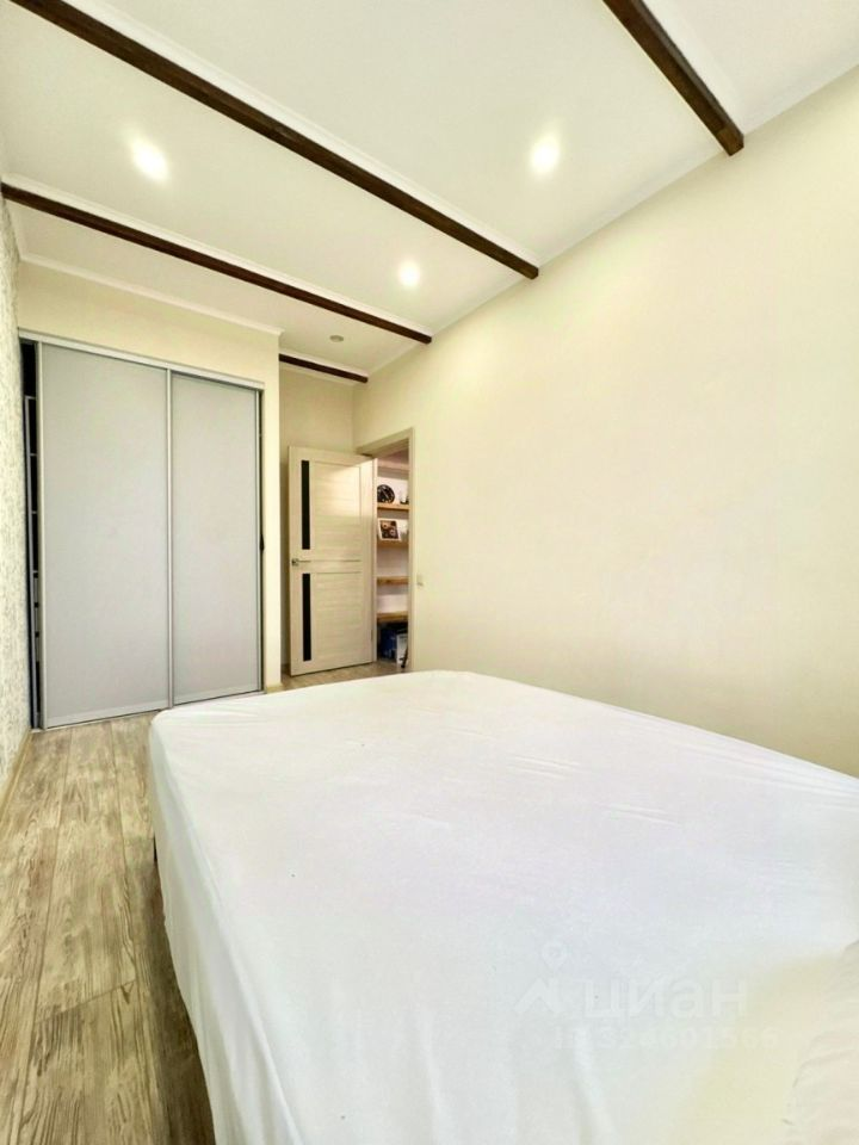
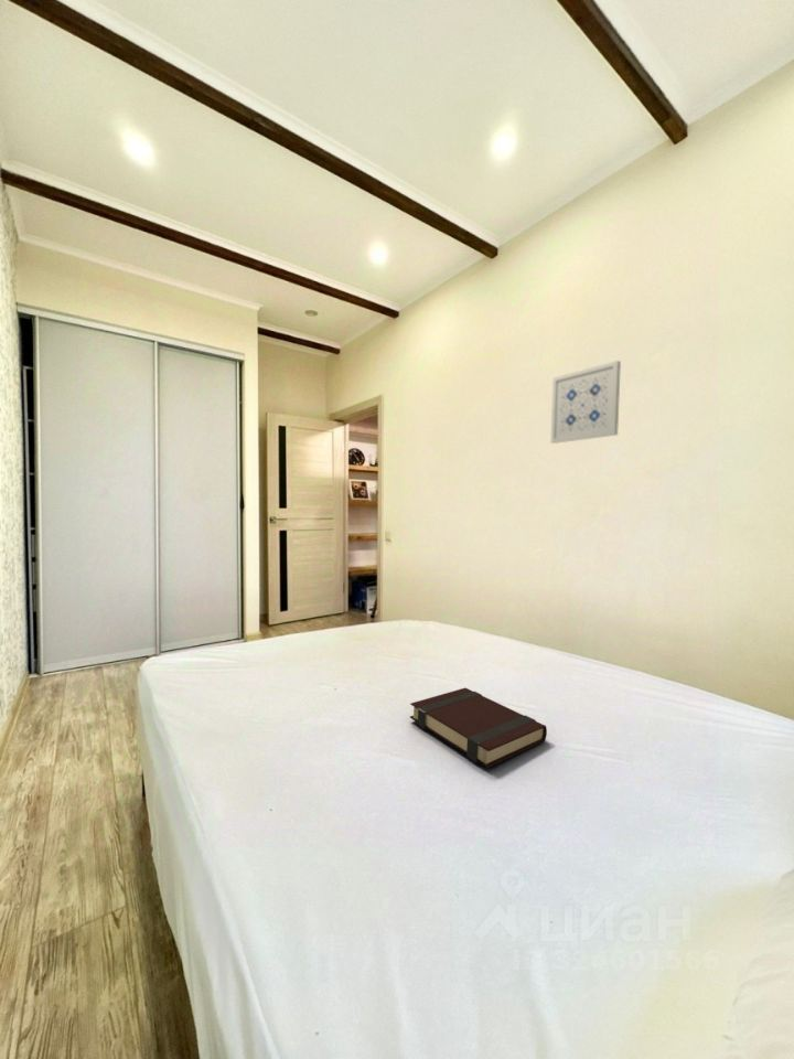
+ book (475, 720)
+ wall art (583, 405)
